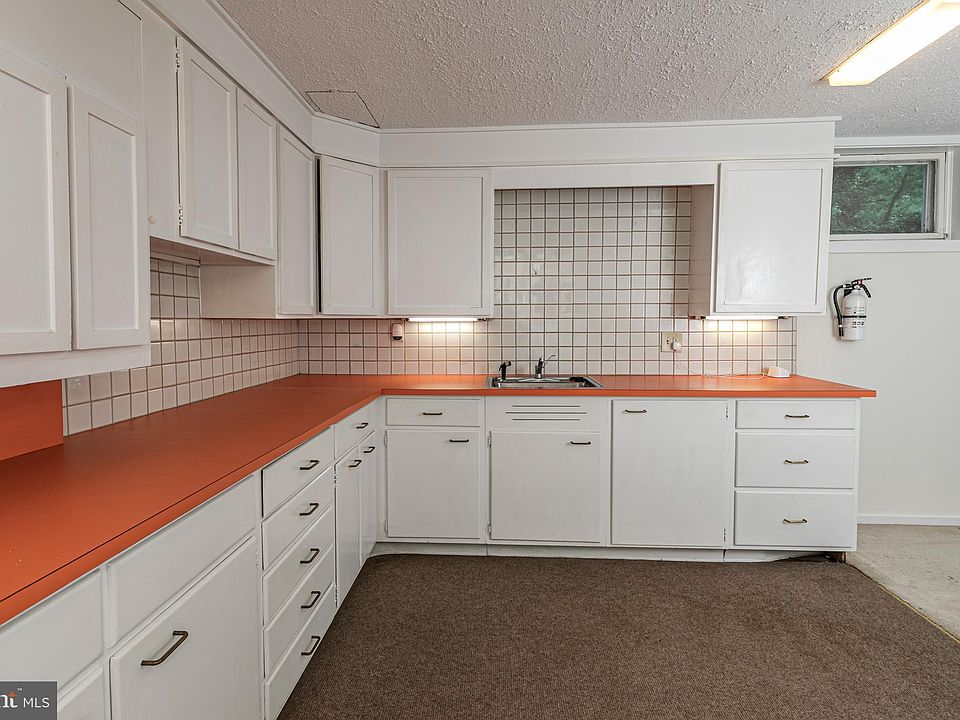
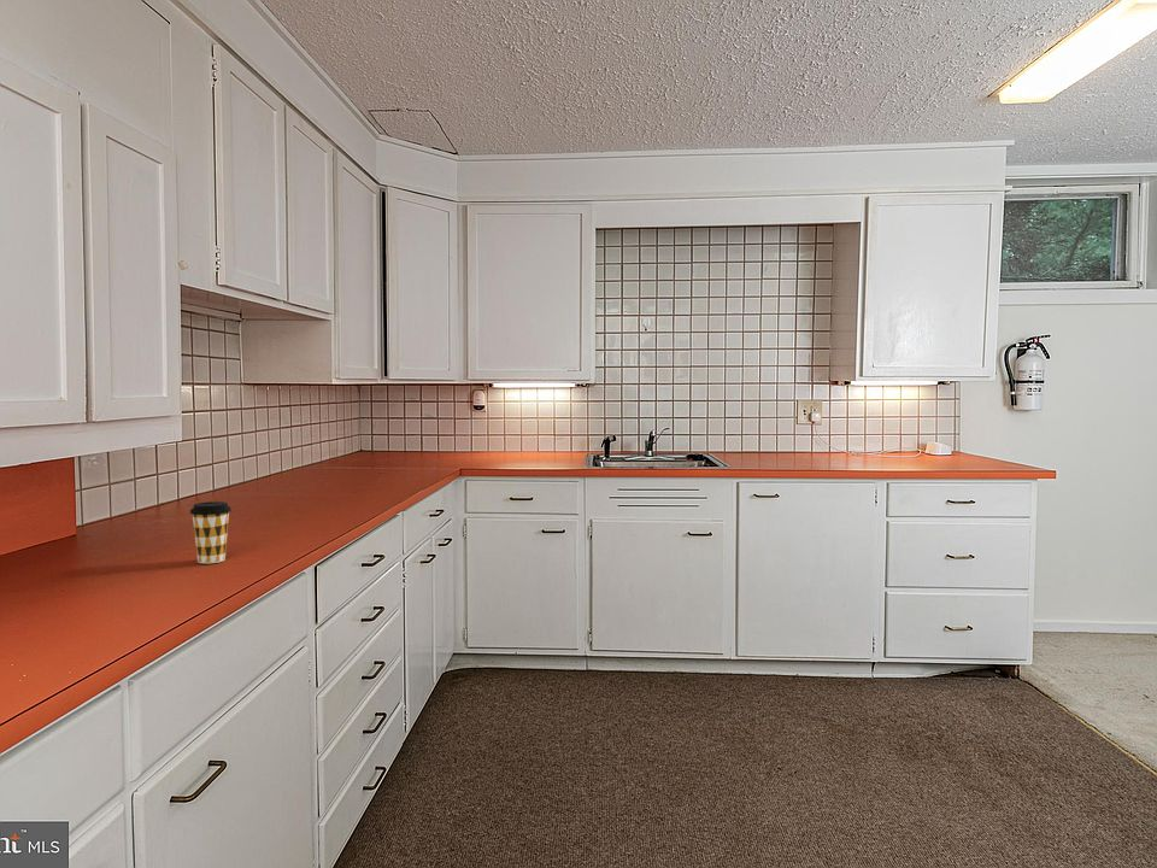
+ coffee cup (211, 532)
